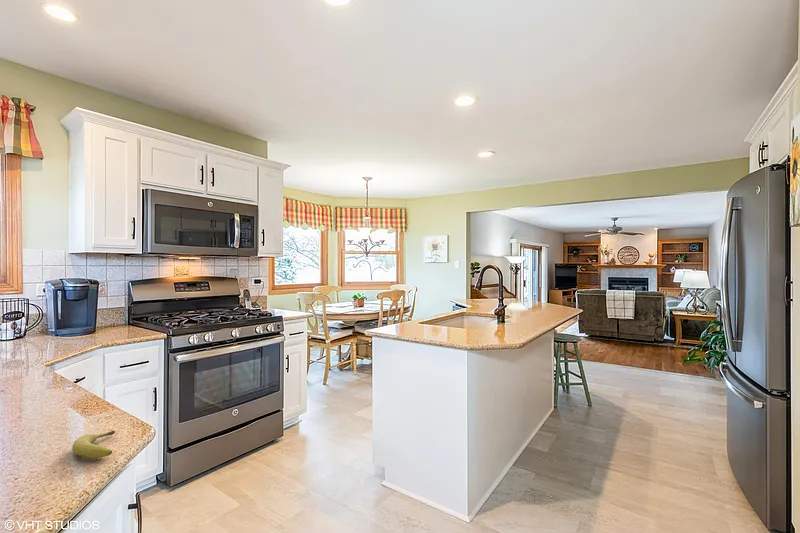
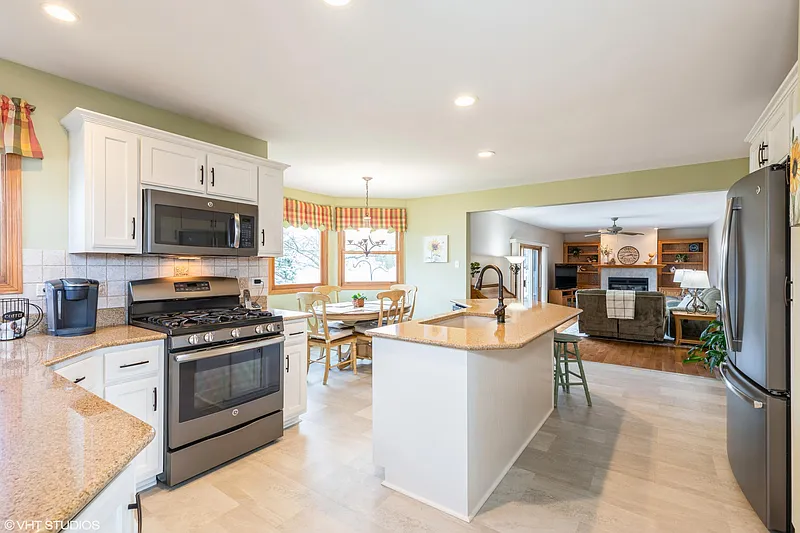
- fruit (93, 441)
